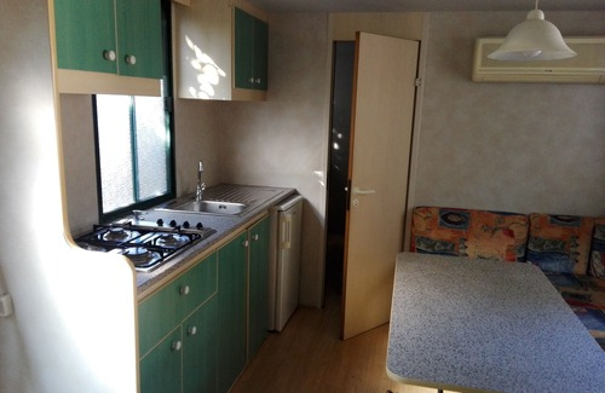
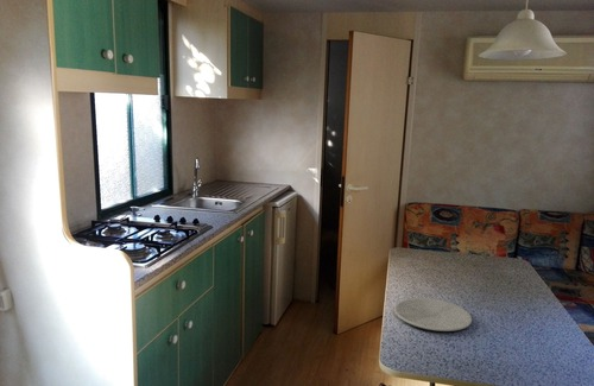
+ plate (431, 314)
